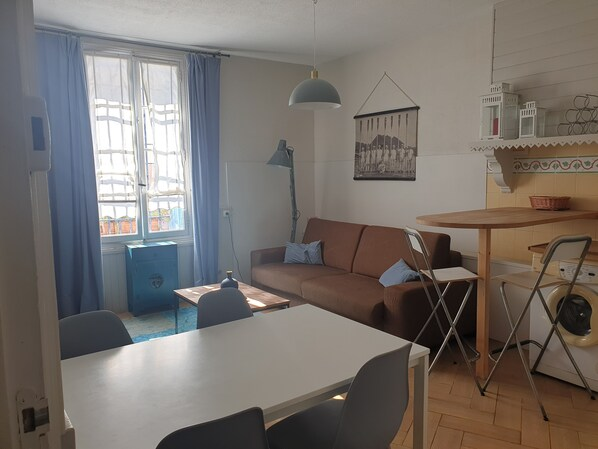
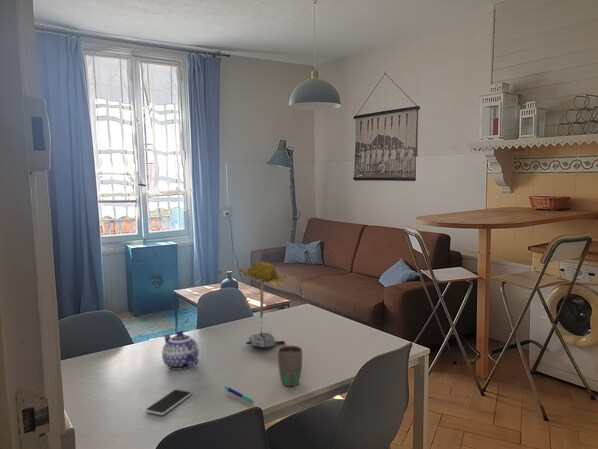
+ teapot (180, 348)
+ mug (287, 364)
+ pen (239, 394)
+ potted flower (262, 303)
+ smartphone (169, 401)
